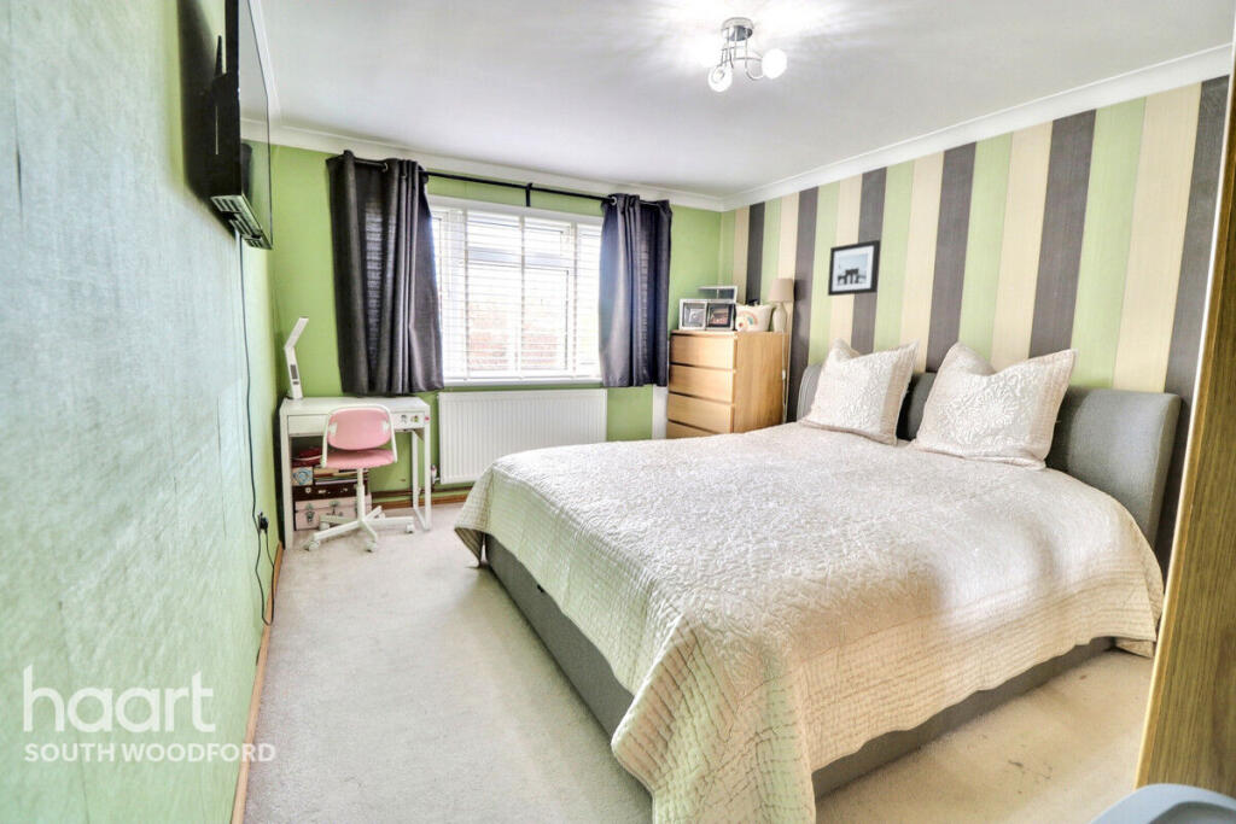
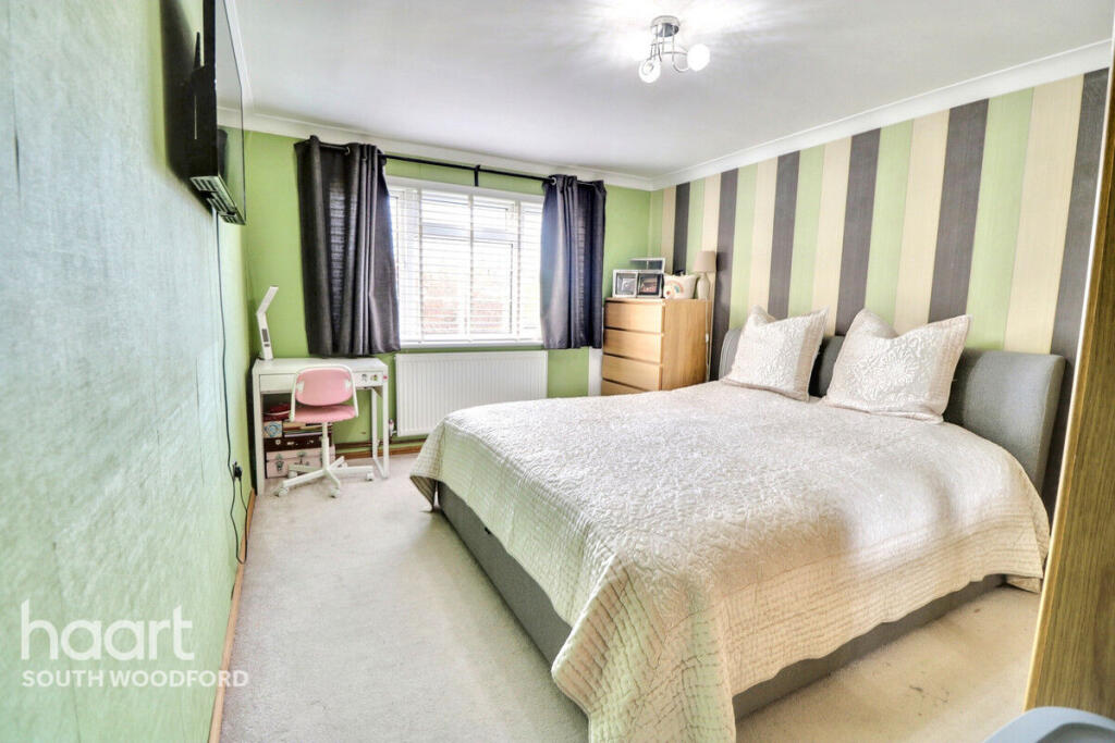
- wall art (852, 269)
